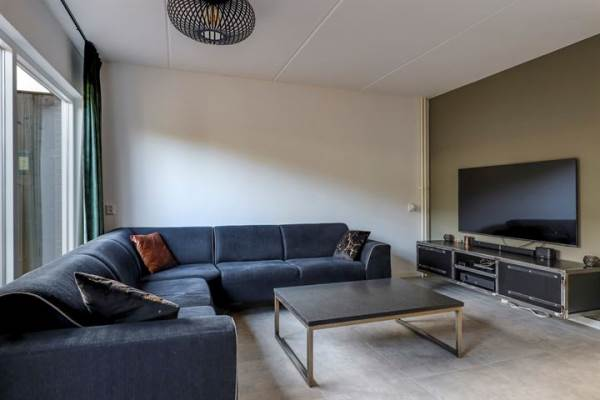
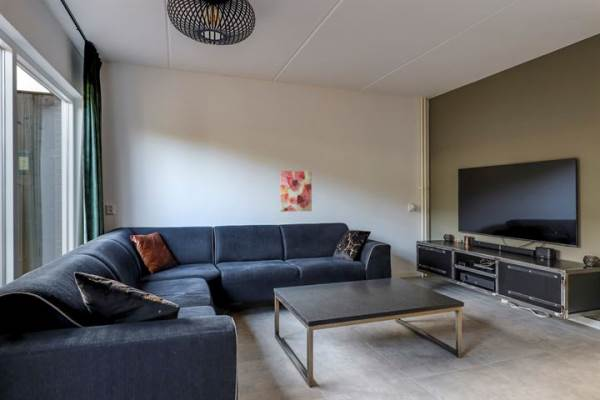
+ wall art (296, 191)
